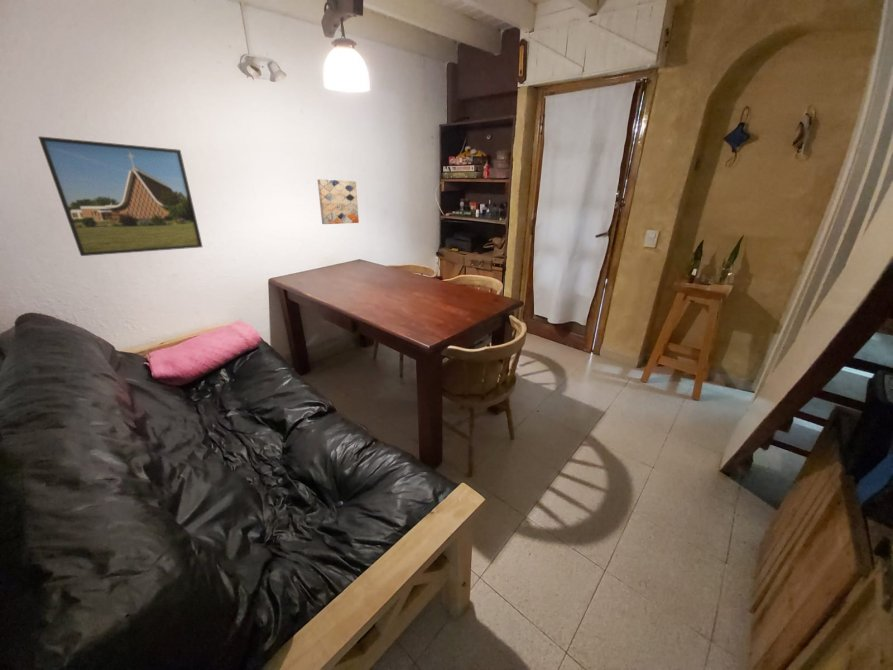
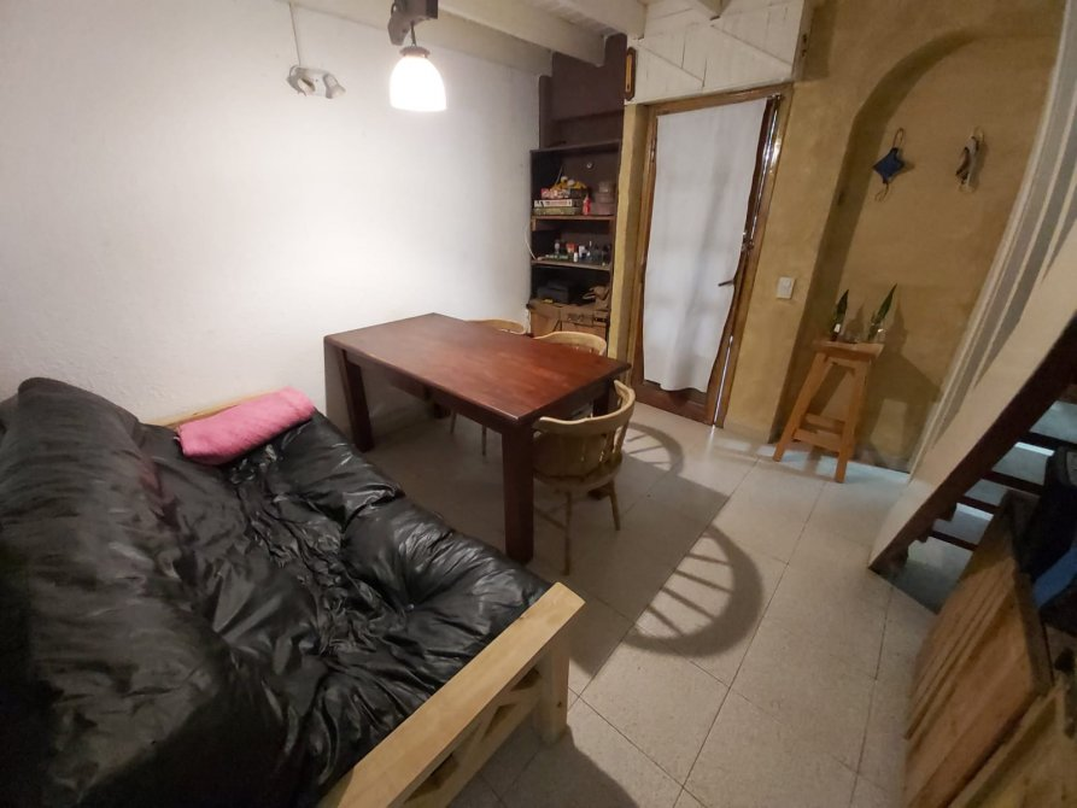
- wall art (339, 202)
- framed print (132, 200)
